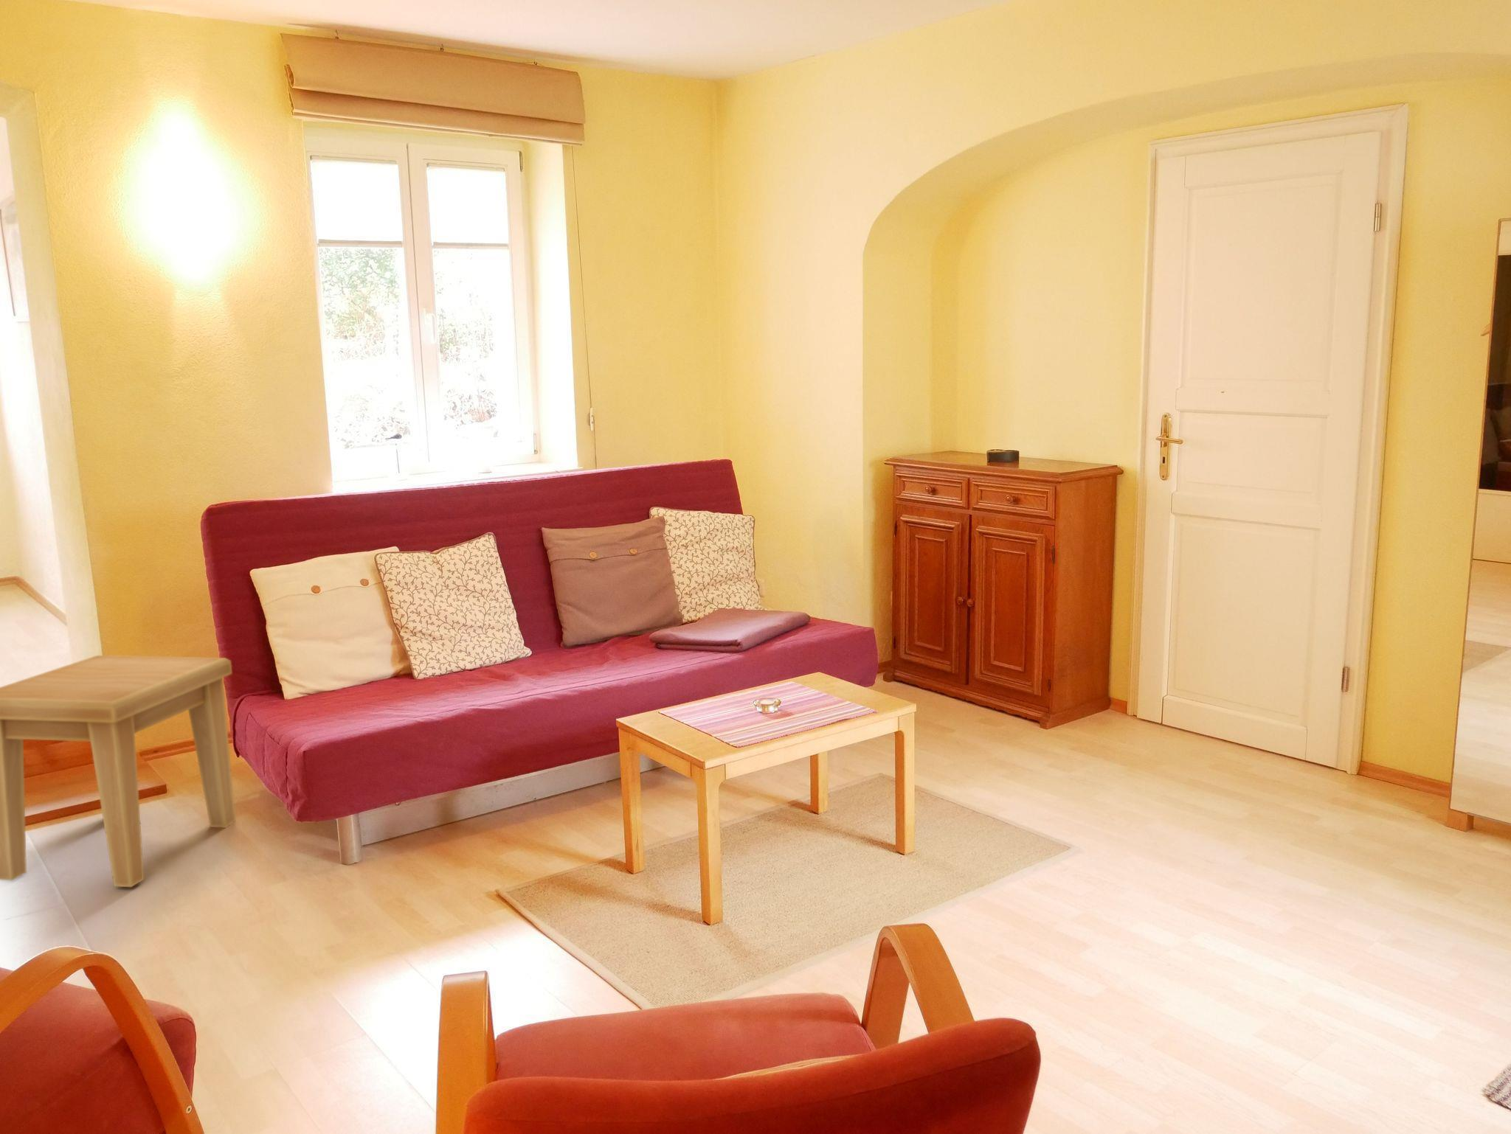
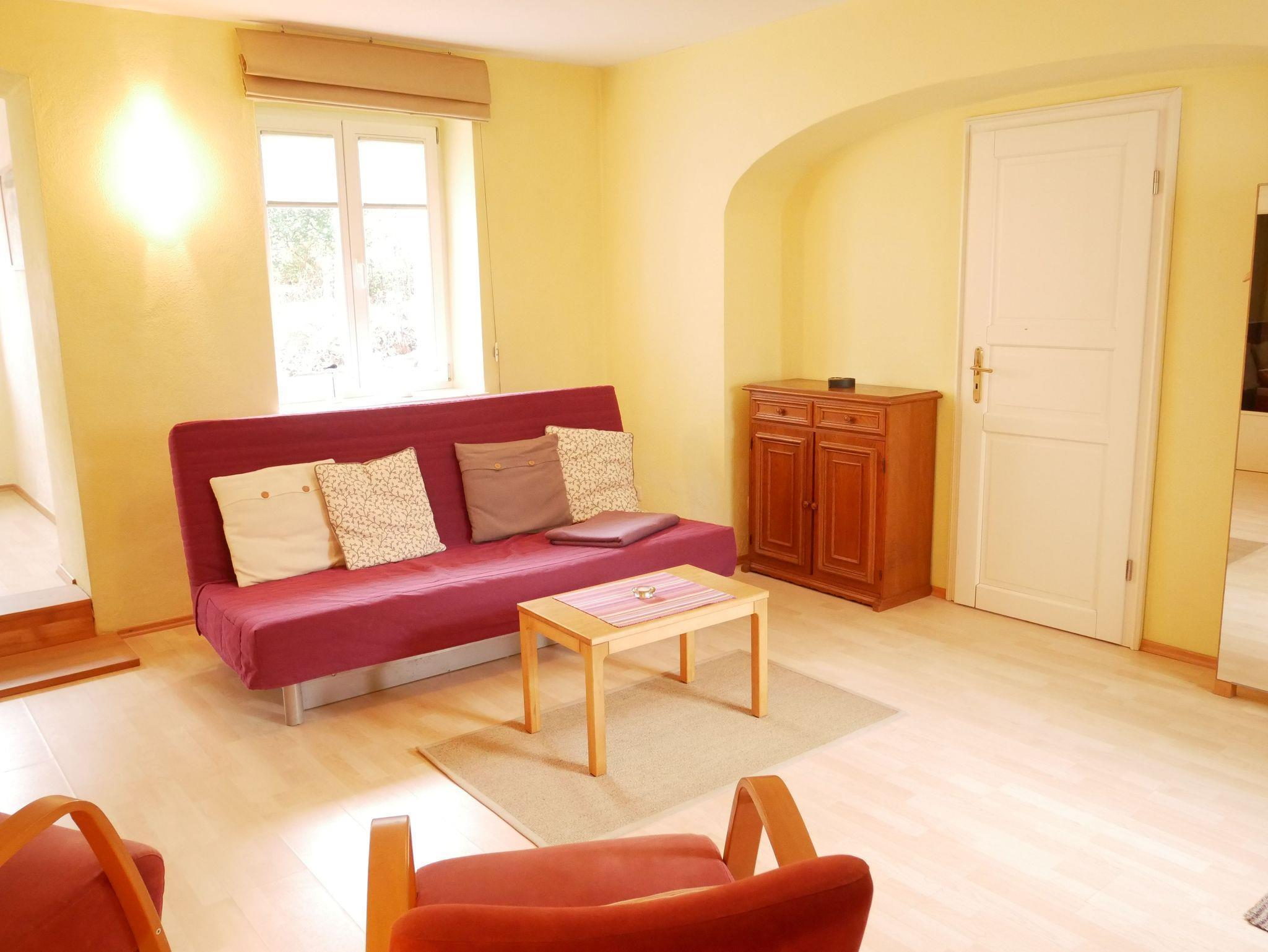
- side table (113, 764)
